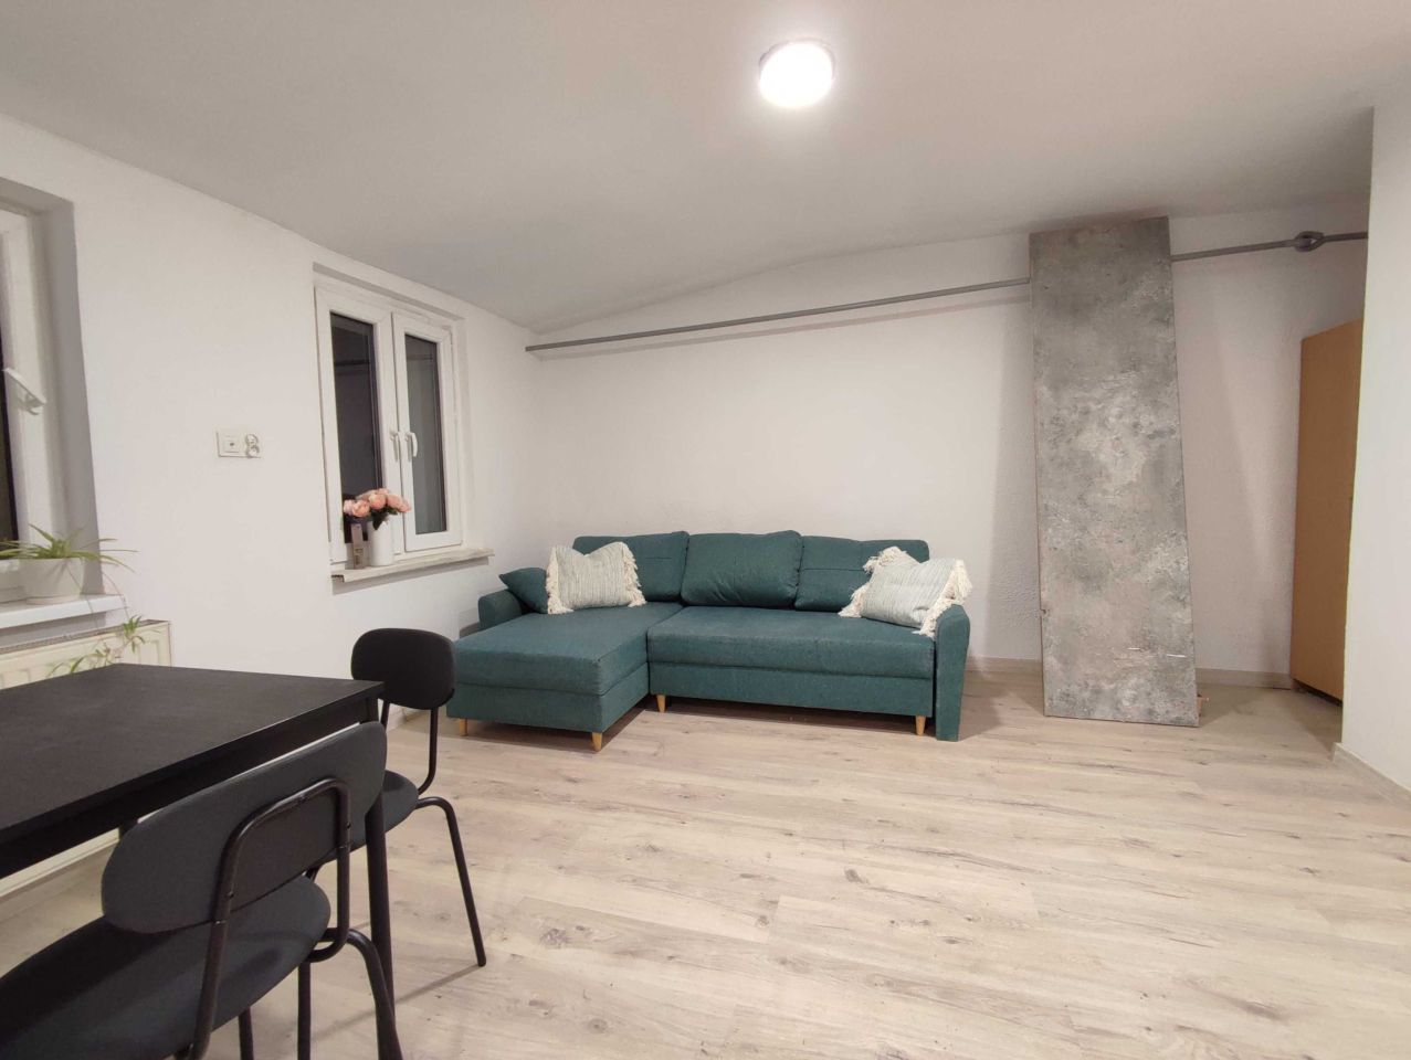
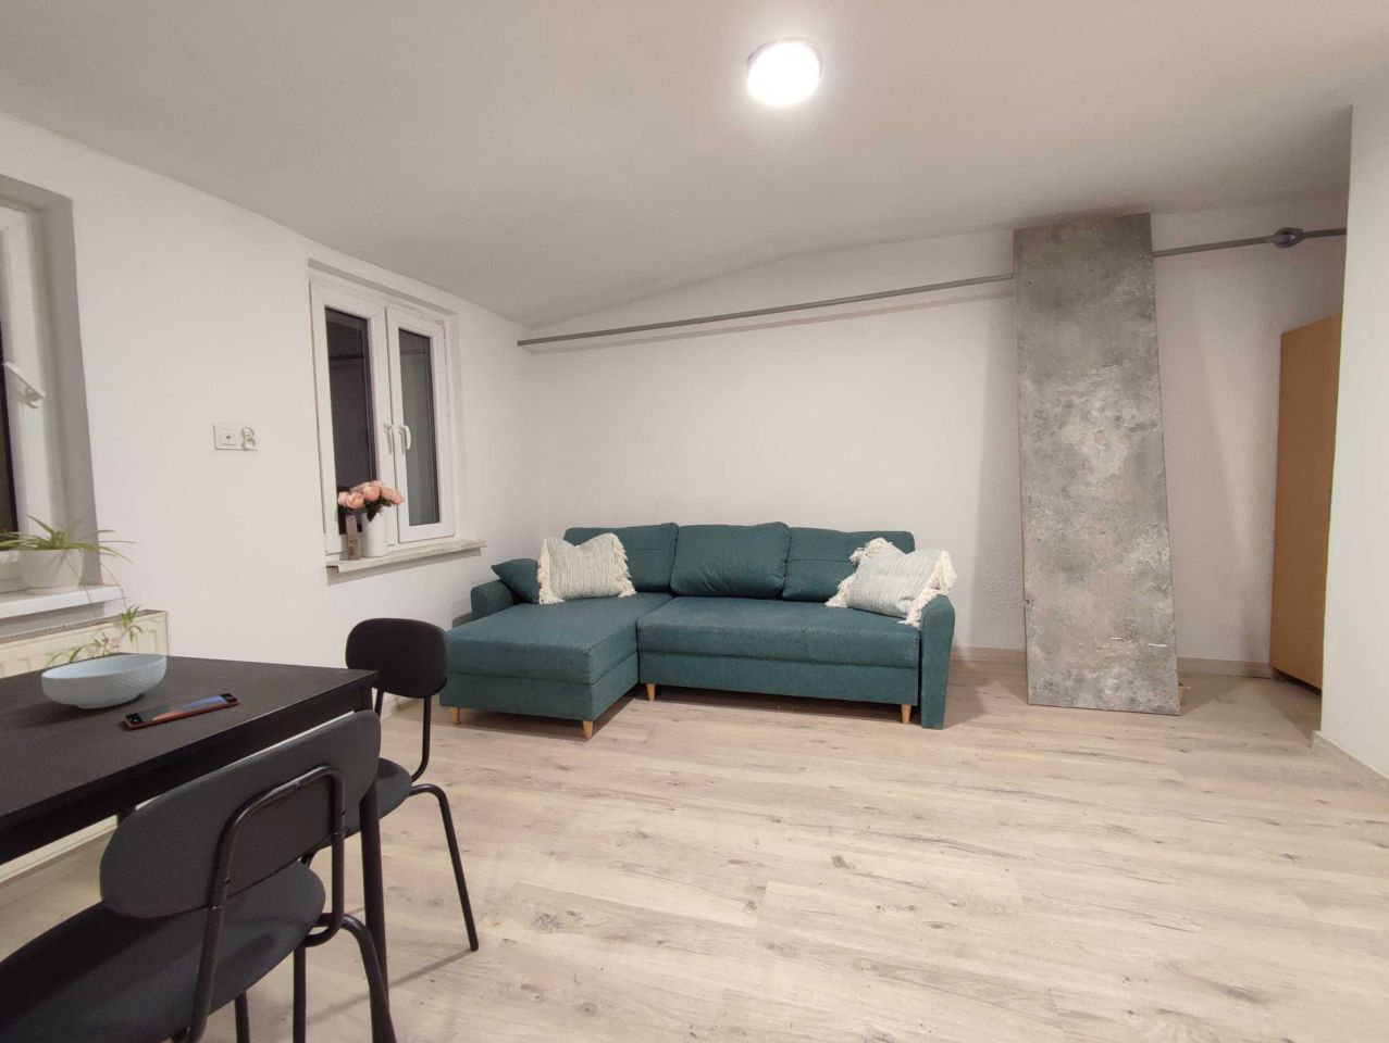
+ cereal bowl (107, 683)
+ smartphone (184, 709)
